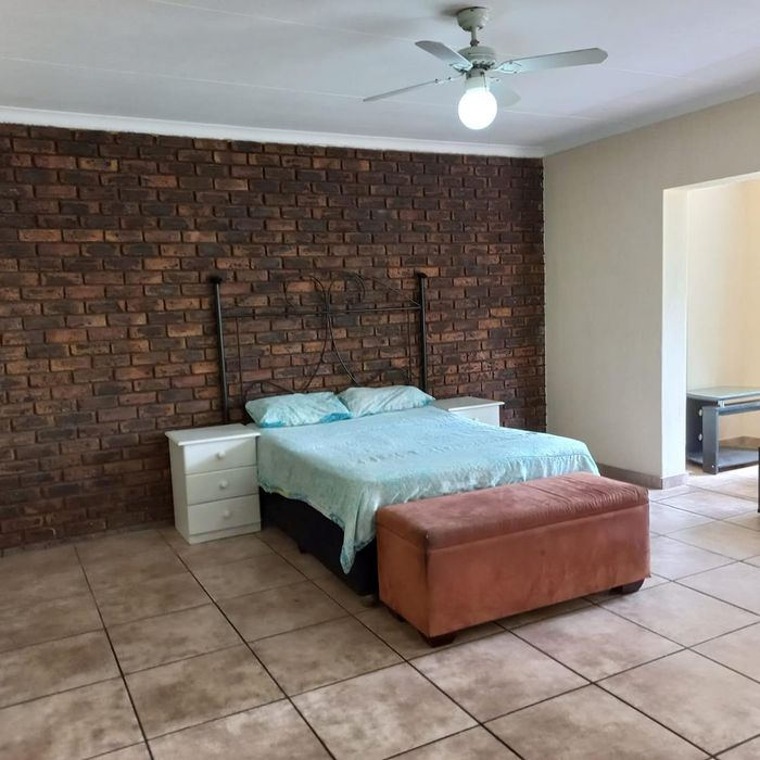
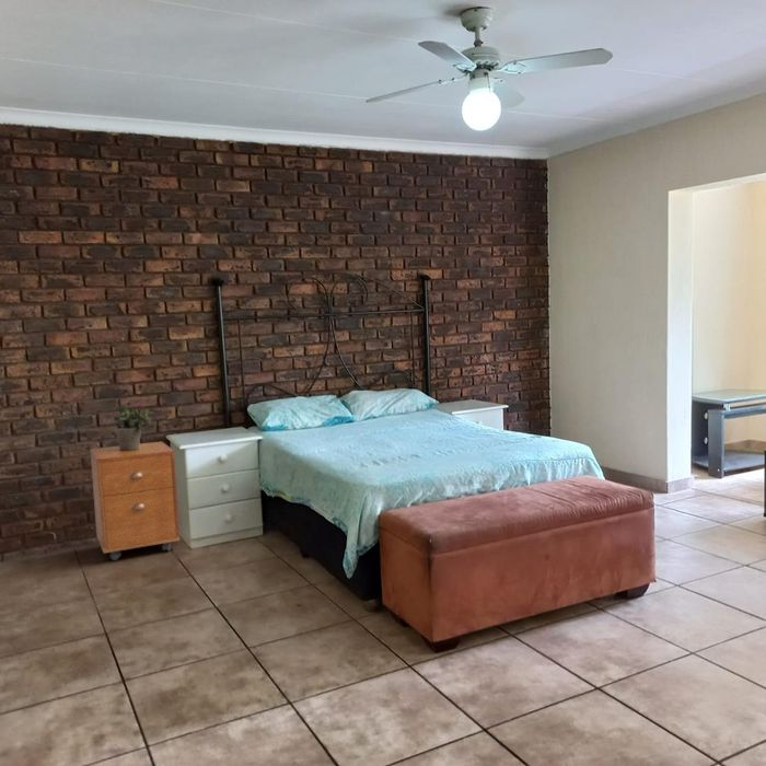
+ cabinet (135, 499)
+ potted plant (132, 426)
